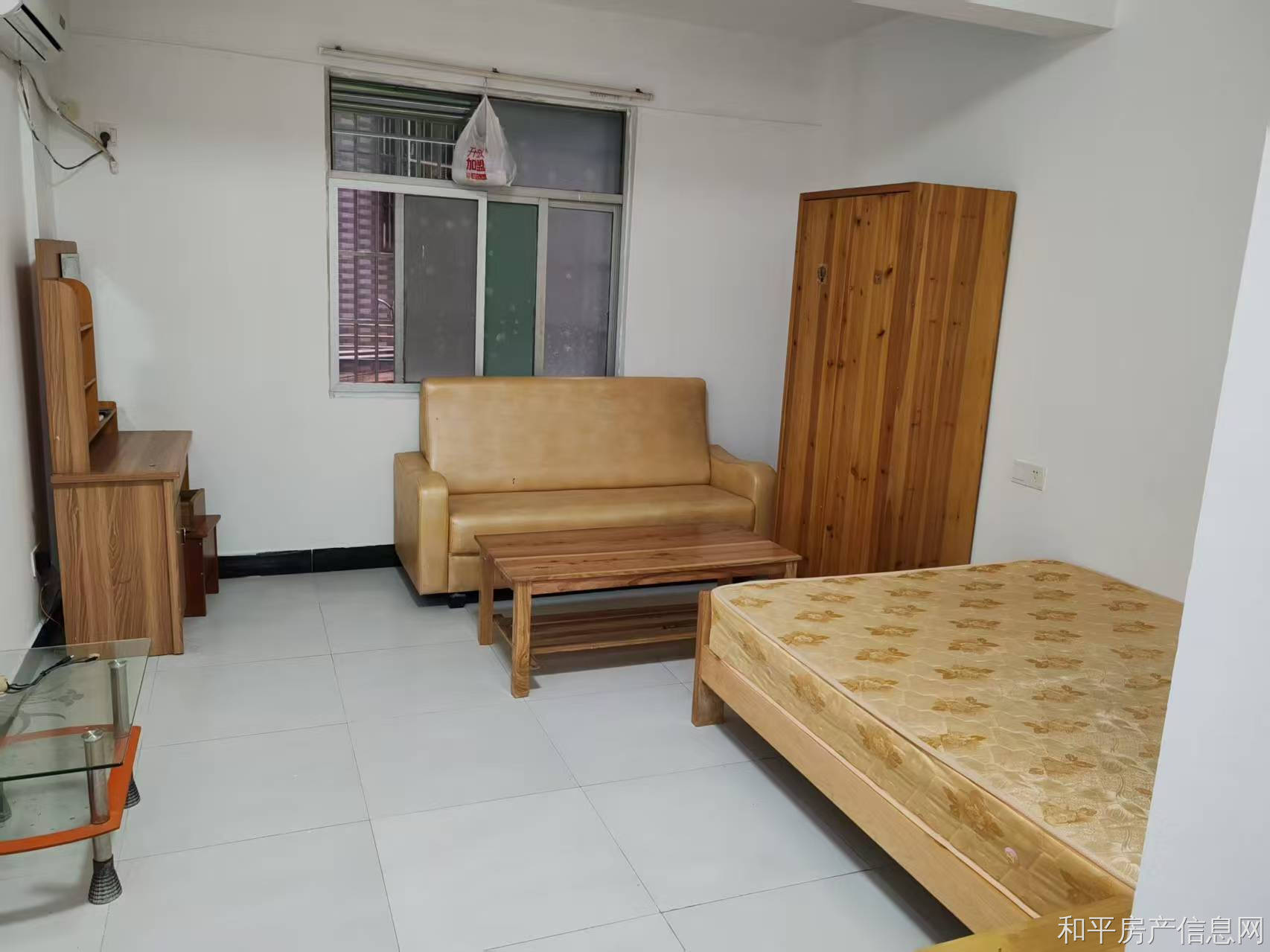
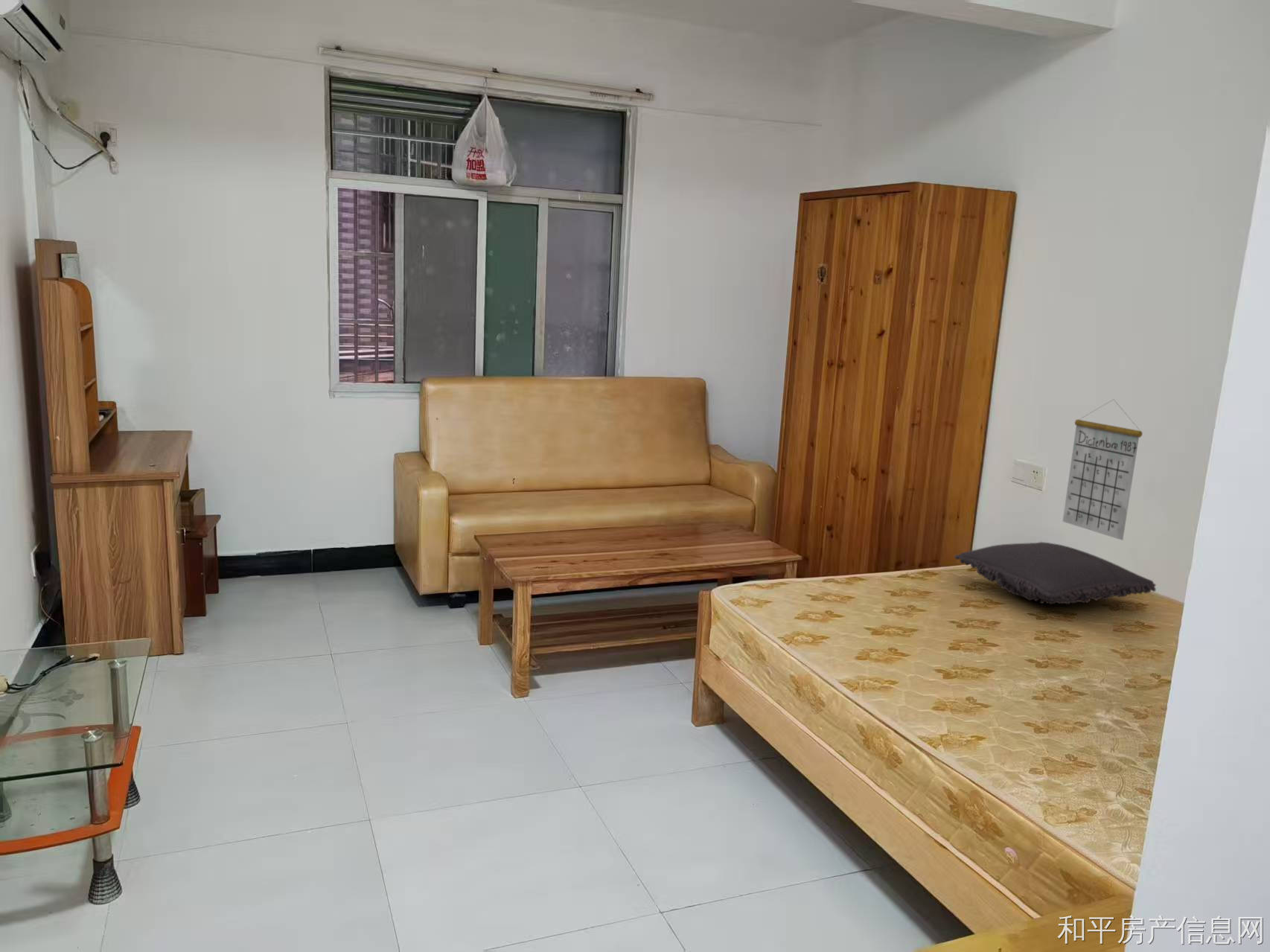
+ pillow (1051, 572)
+ calendar (1102, 465)
